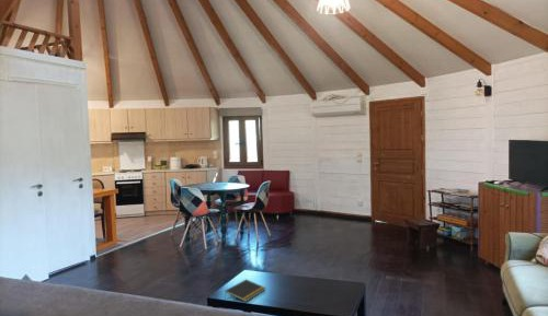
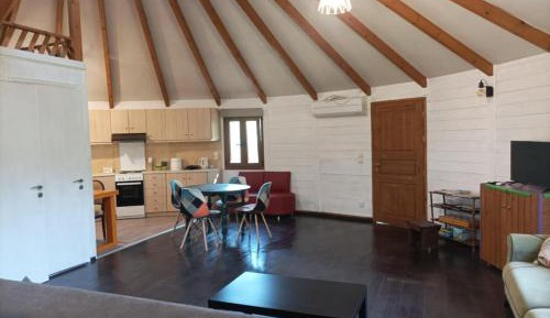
- notepad (246, 290)
